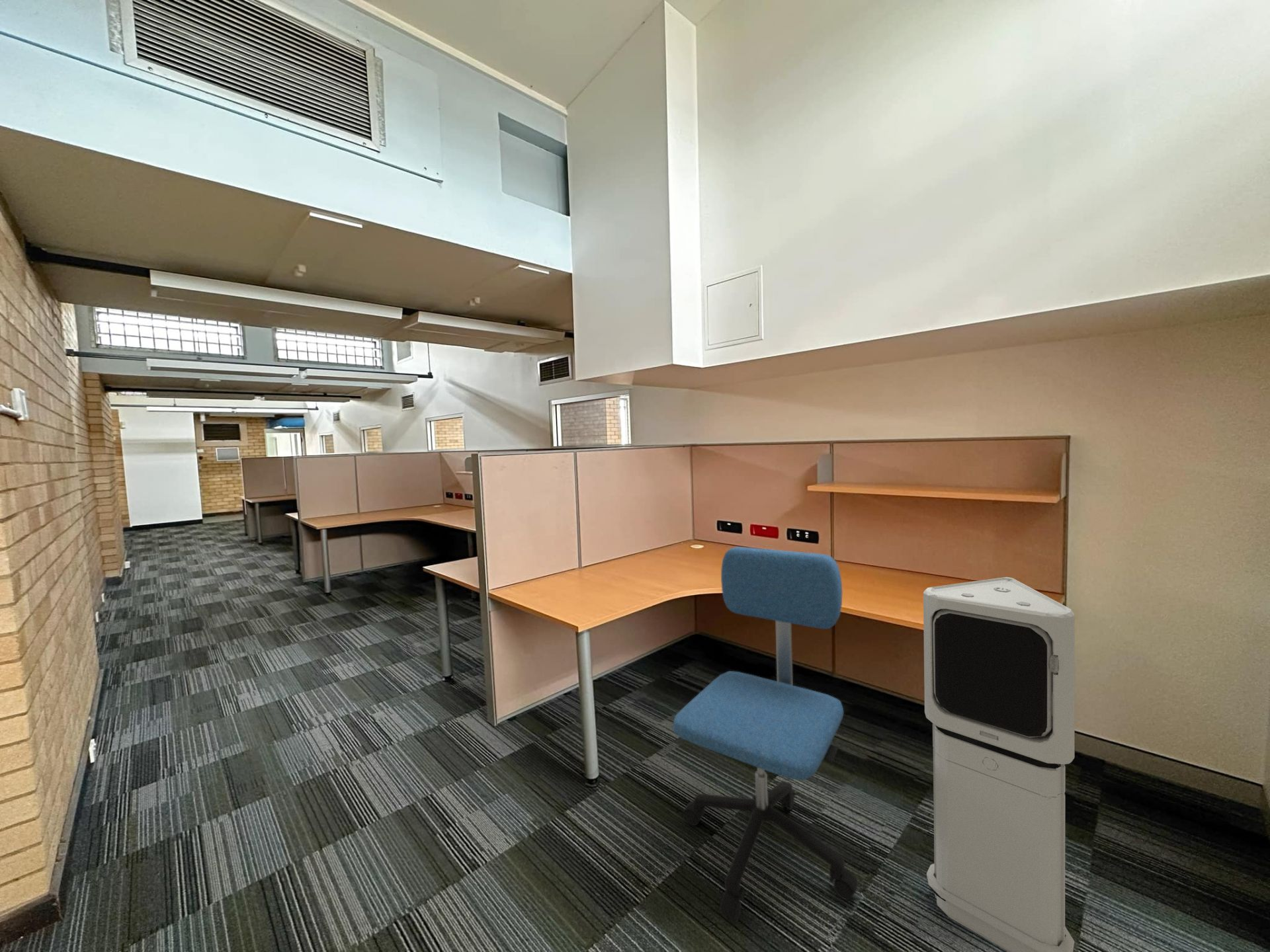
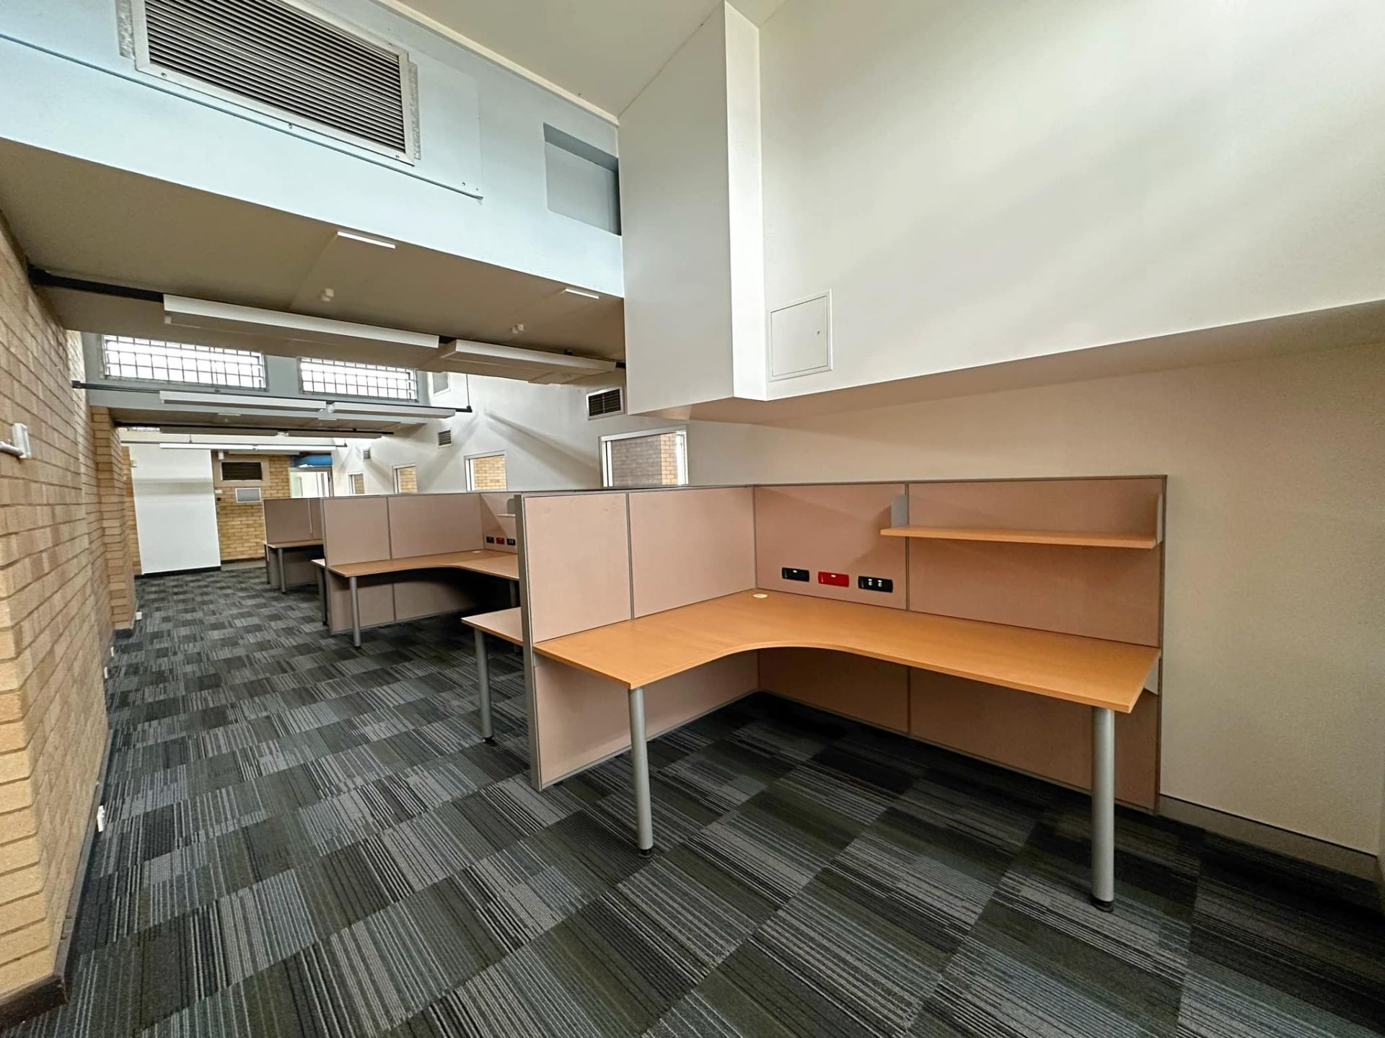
- office chair (758, 711)
- air purifier (1000, 749)
